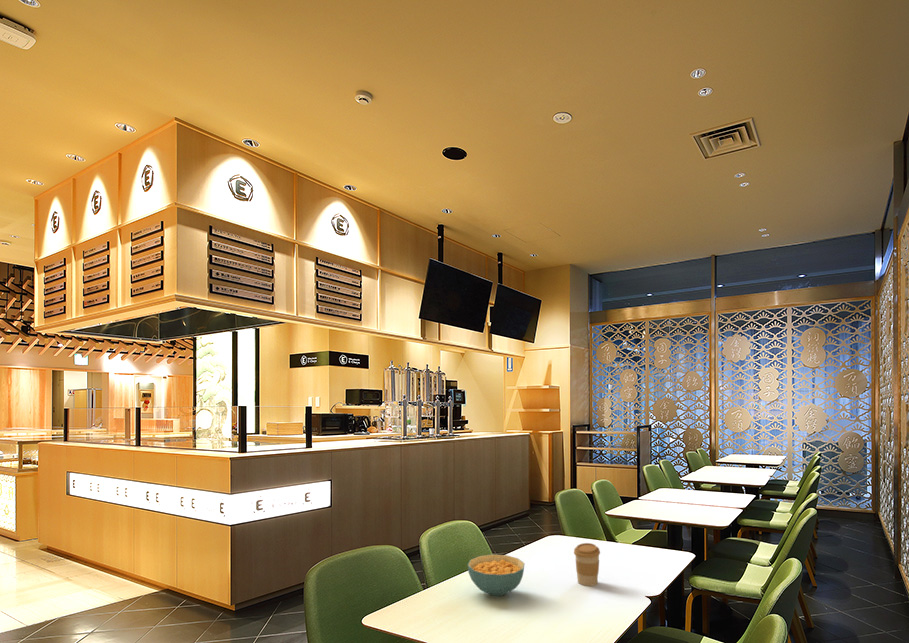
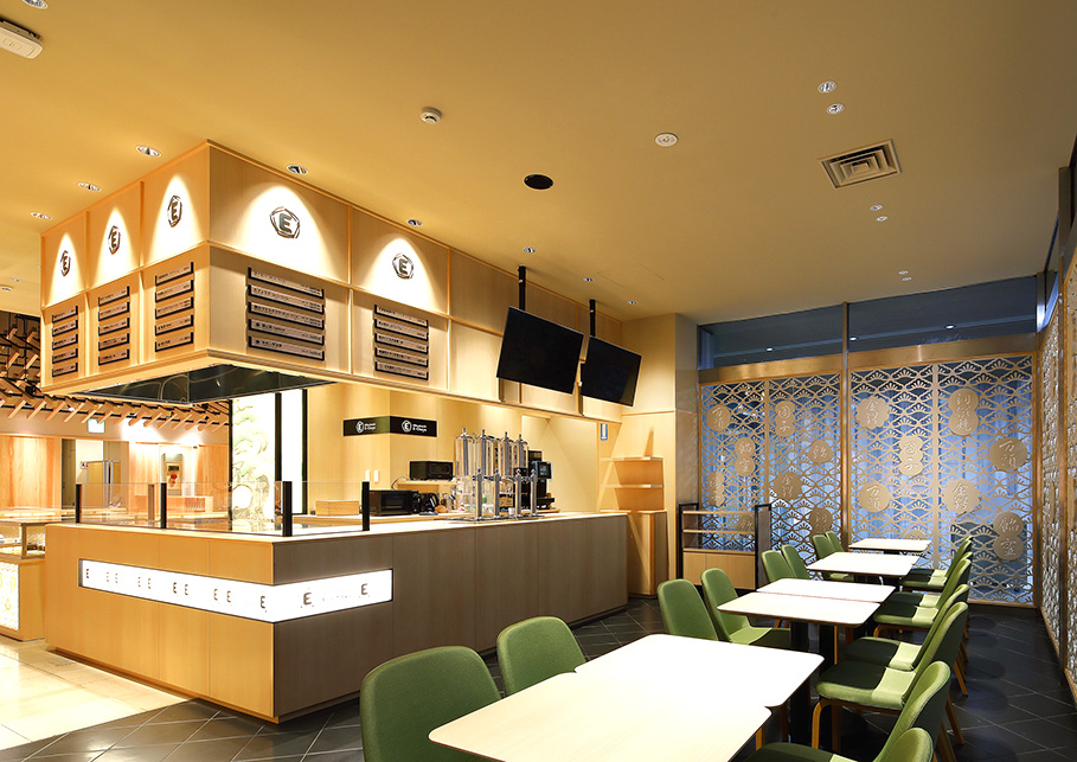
- coffee cup (587, 563)
- cereal bowl (496, 578)
